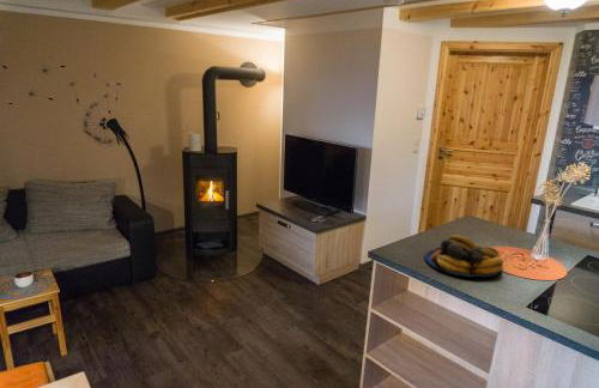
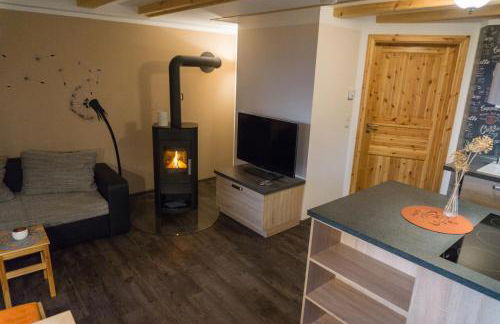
- fruit bowl (464, 250)
